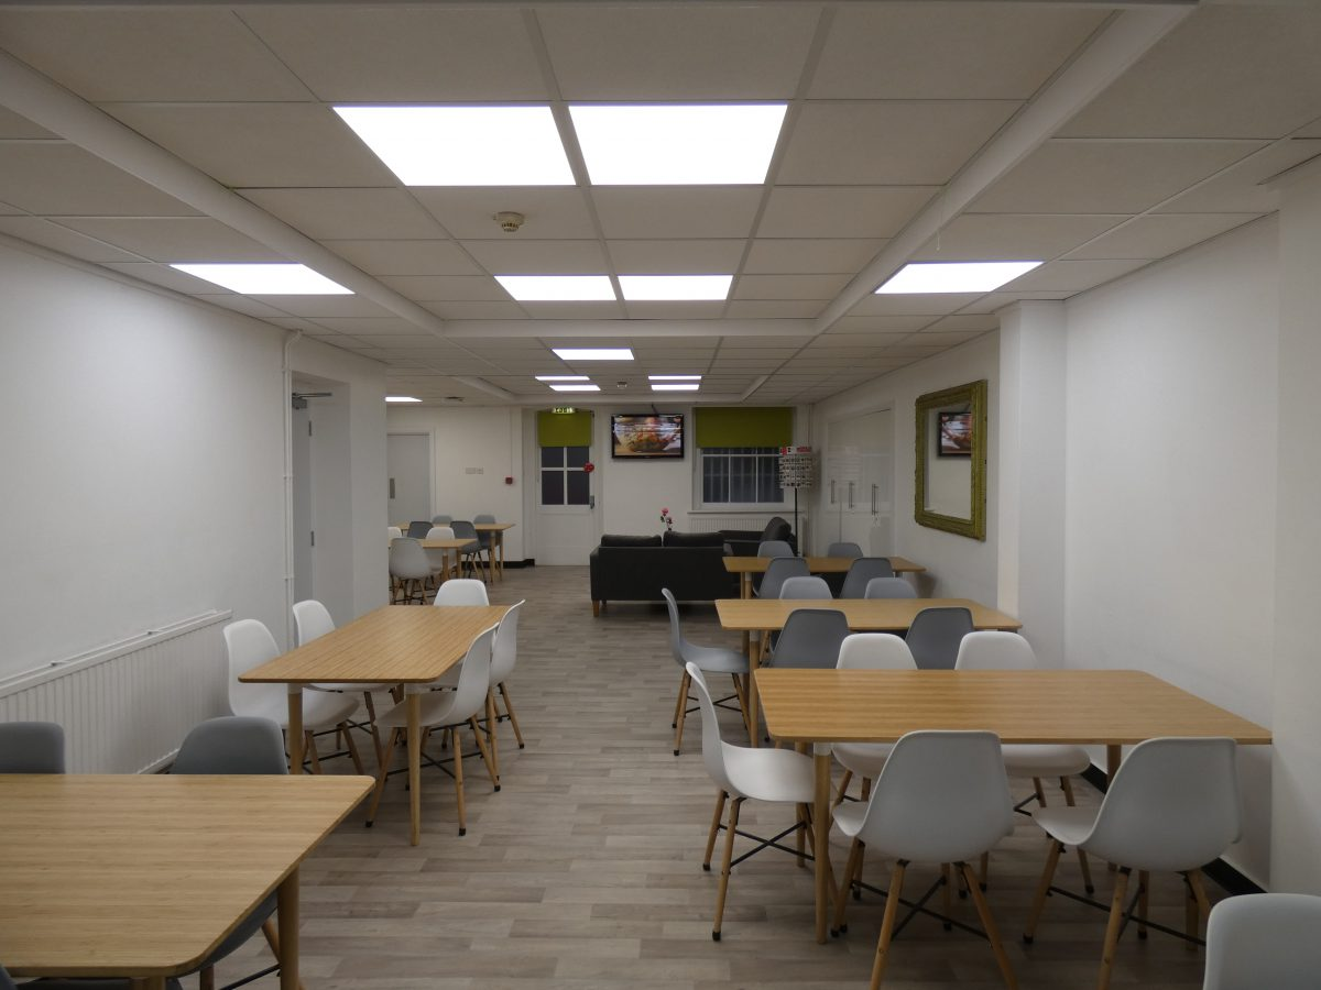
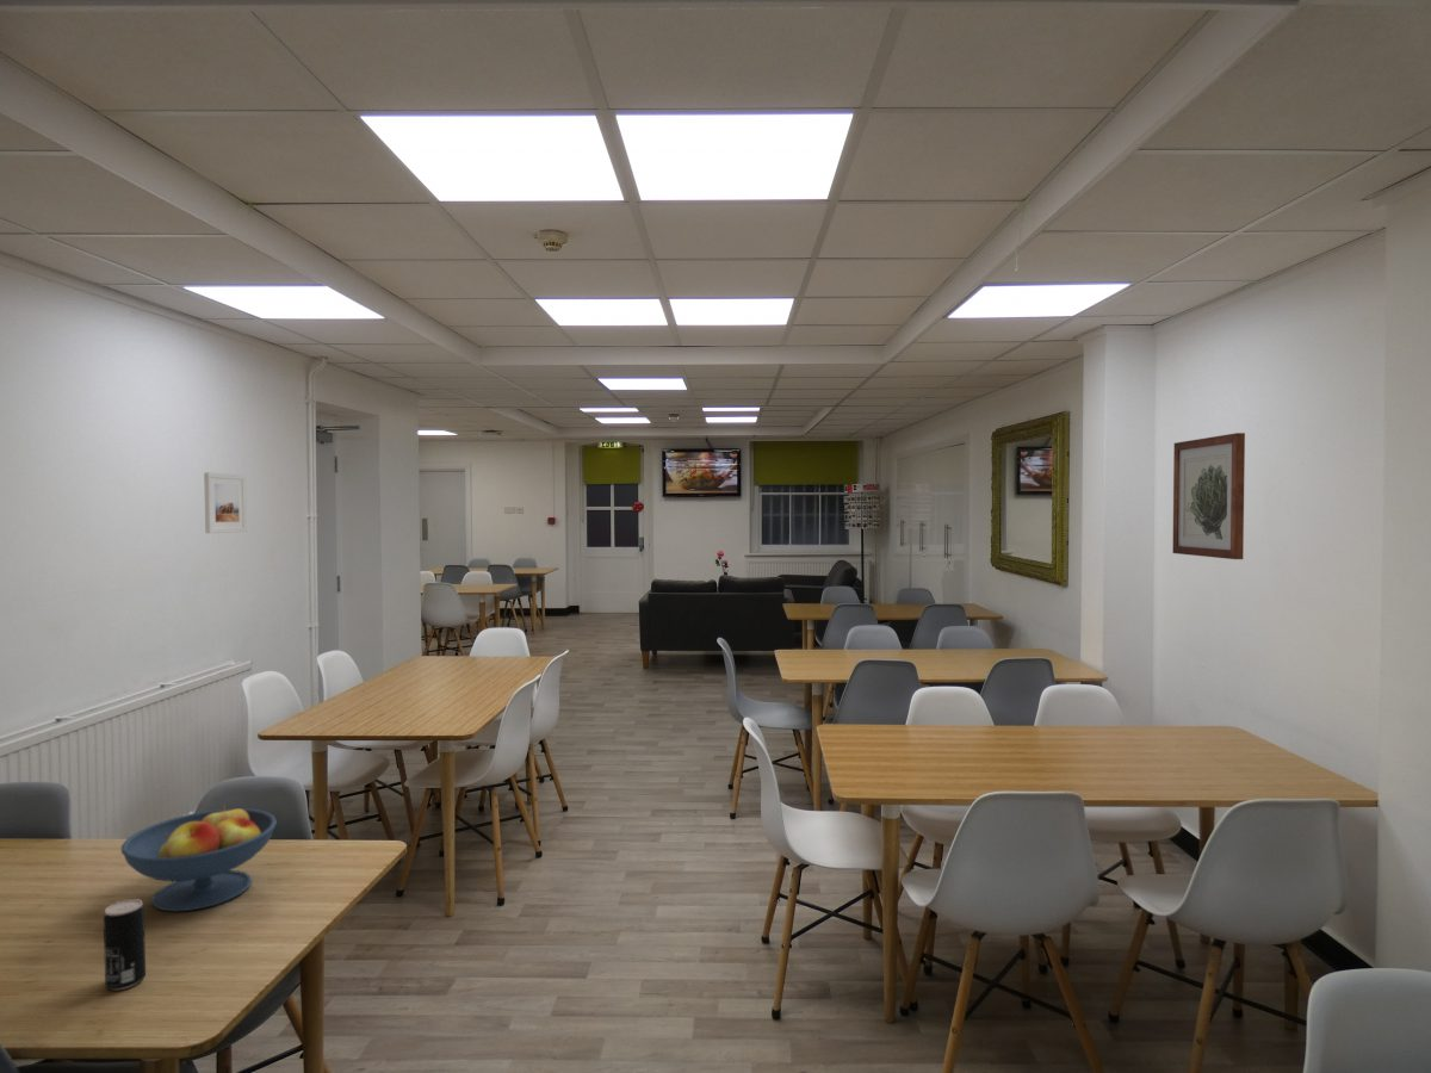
+ fruit bowl (202, 851)
+ beverage can (124, 943)
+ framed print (225, 503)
+ wall art (1206, 497)
